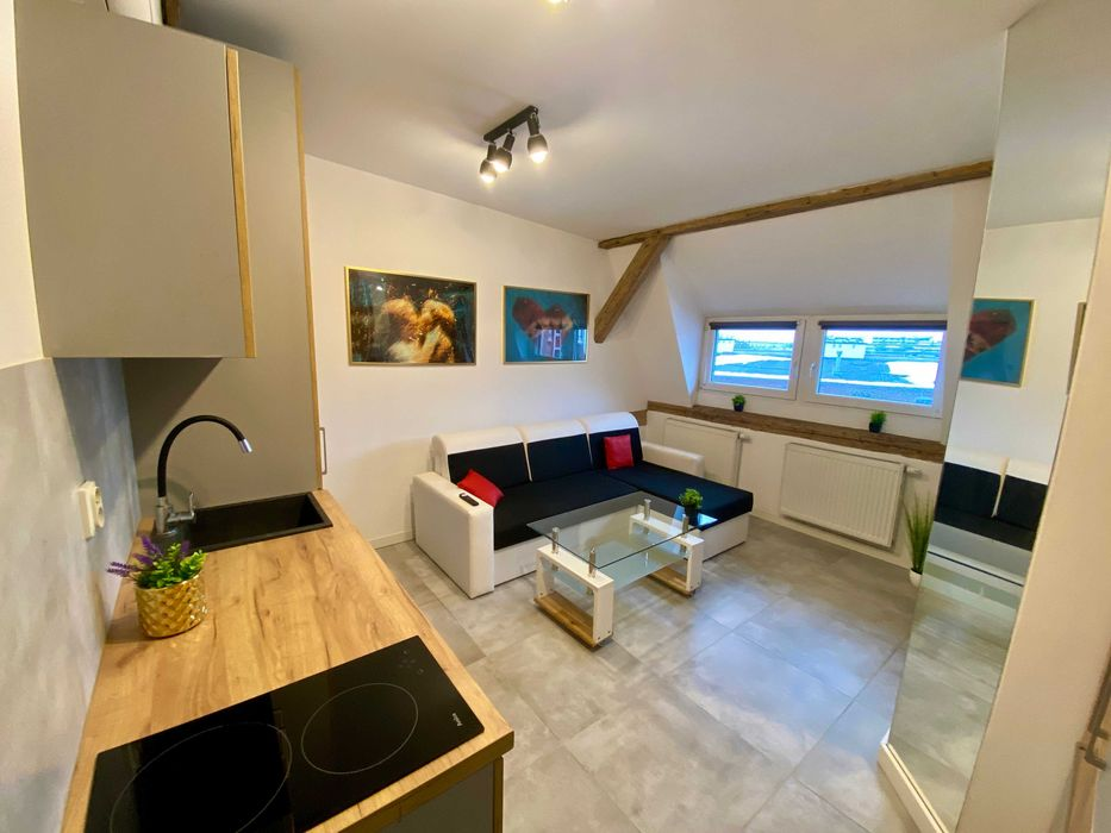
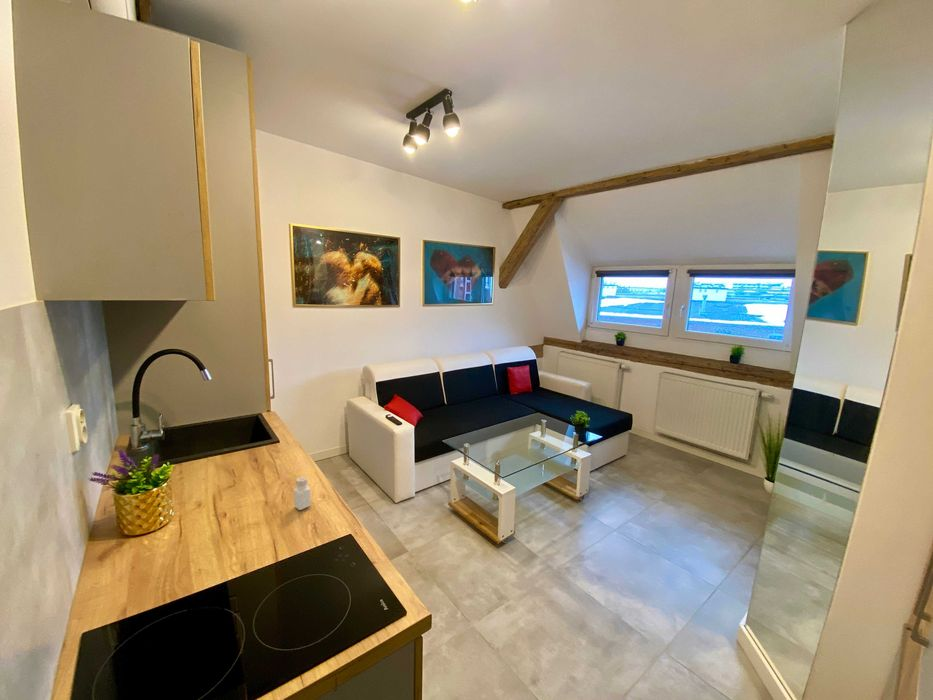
+ pepper shaker (302, 492)
